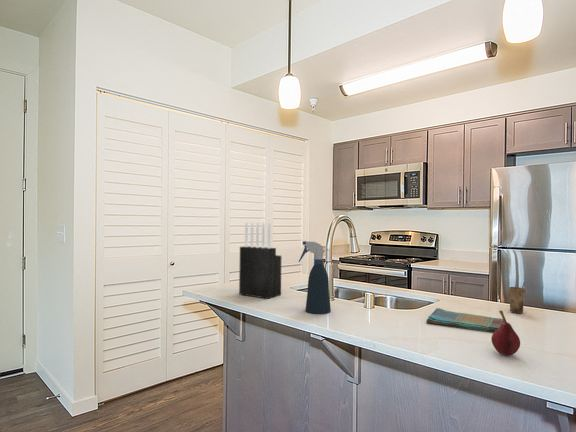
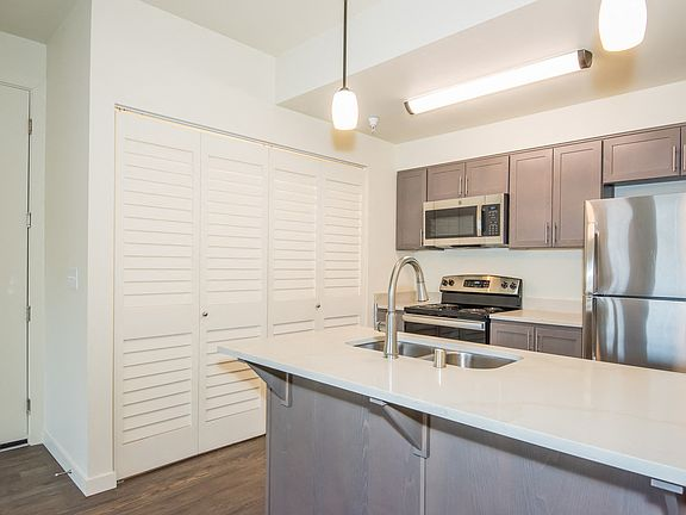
- knife block (261, 258)
- cup (516, 297)
- fruit (505, 332)
- dish towel (465, 319)
- spray bottle (316, 276)
